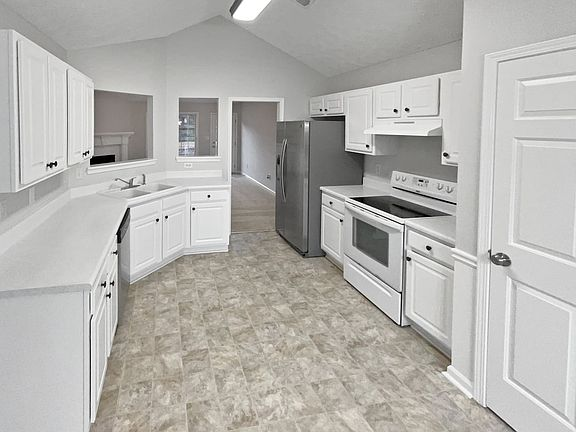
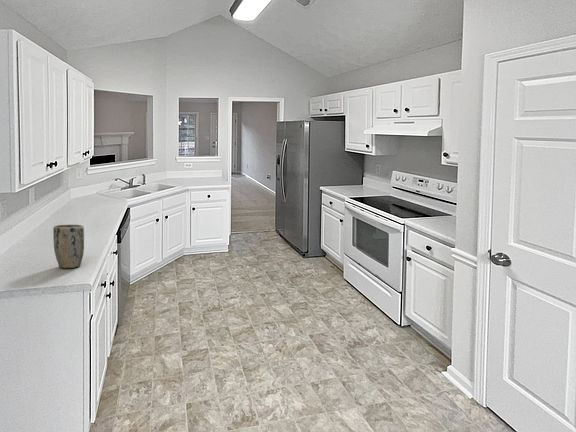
+ plant pot (69, 246)
